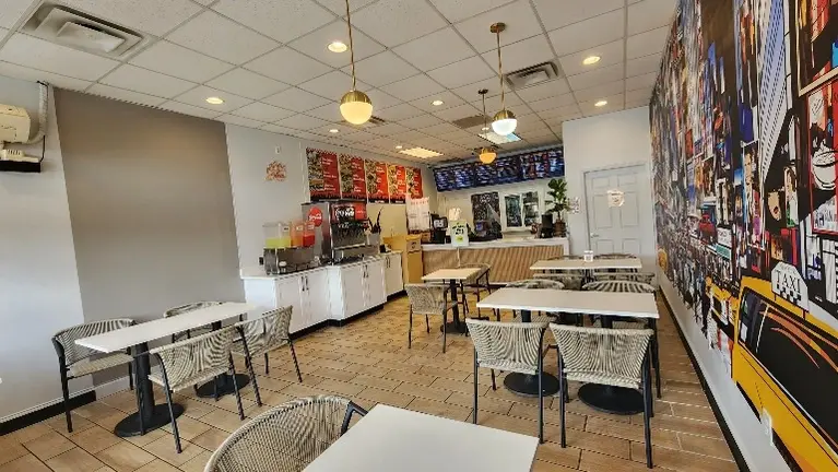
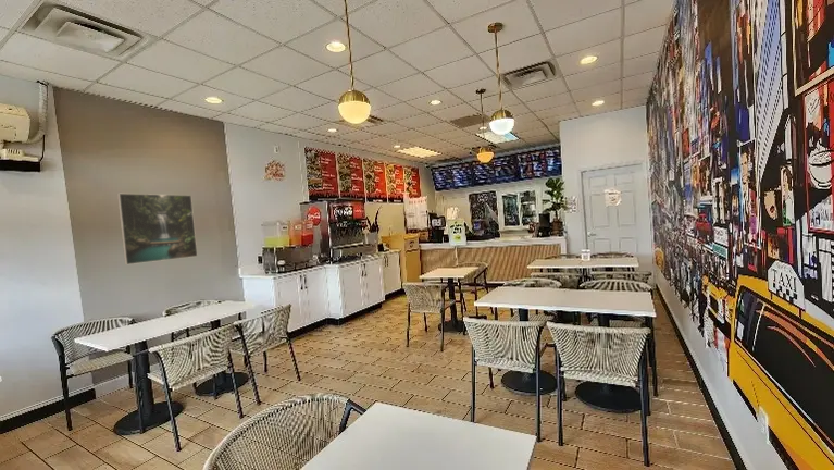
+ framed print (160, 227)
